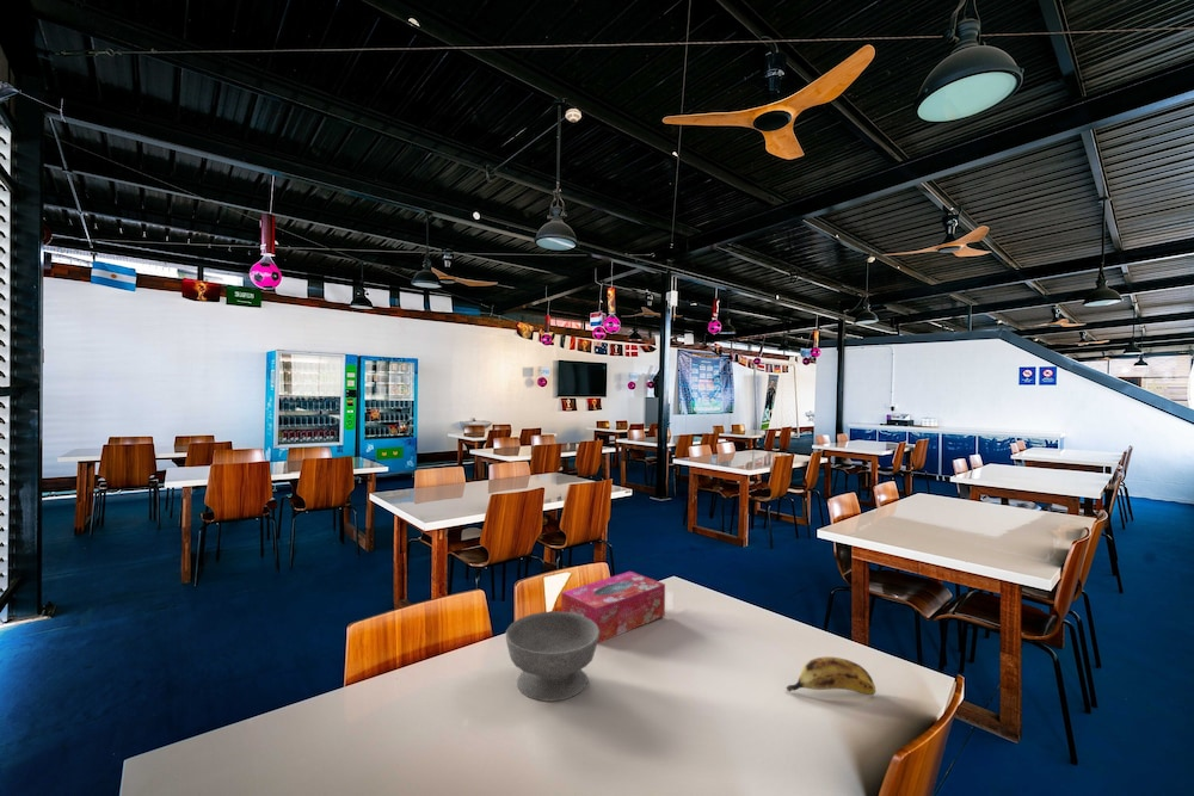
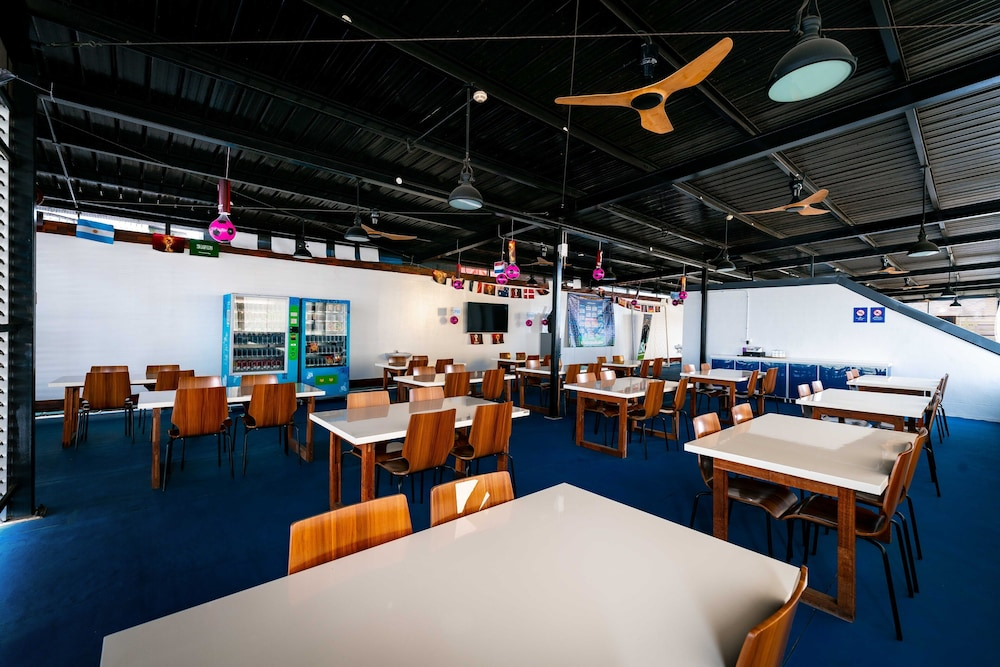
- bowl (552, 655)
- banana (832, 677)
- tissue box (614, 604)
